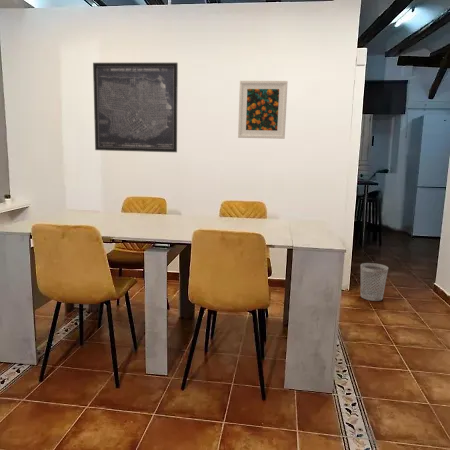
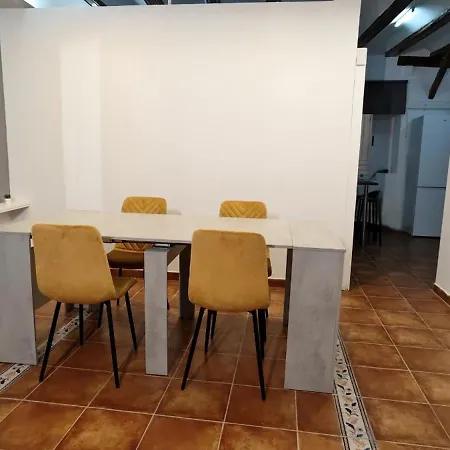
- wall art (135, 107)
- wastebasket (372, 282)
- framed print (262, 109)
